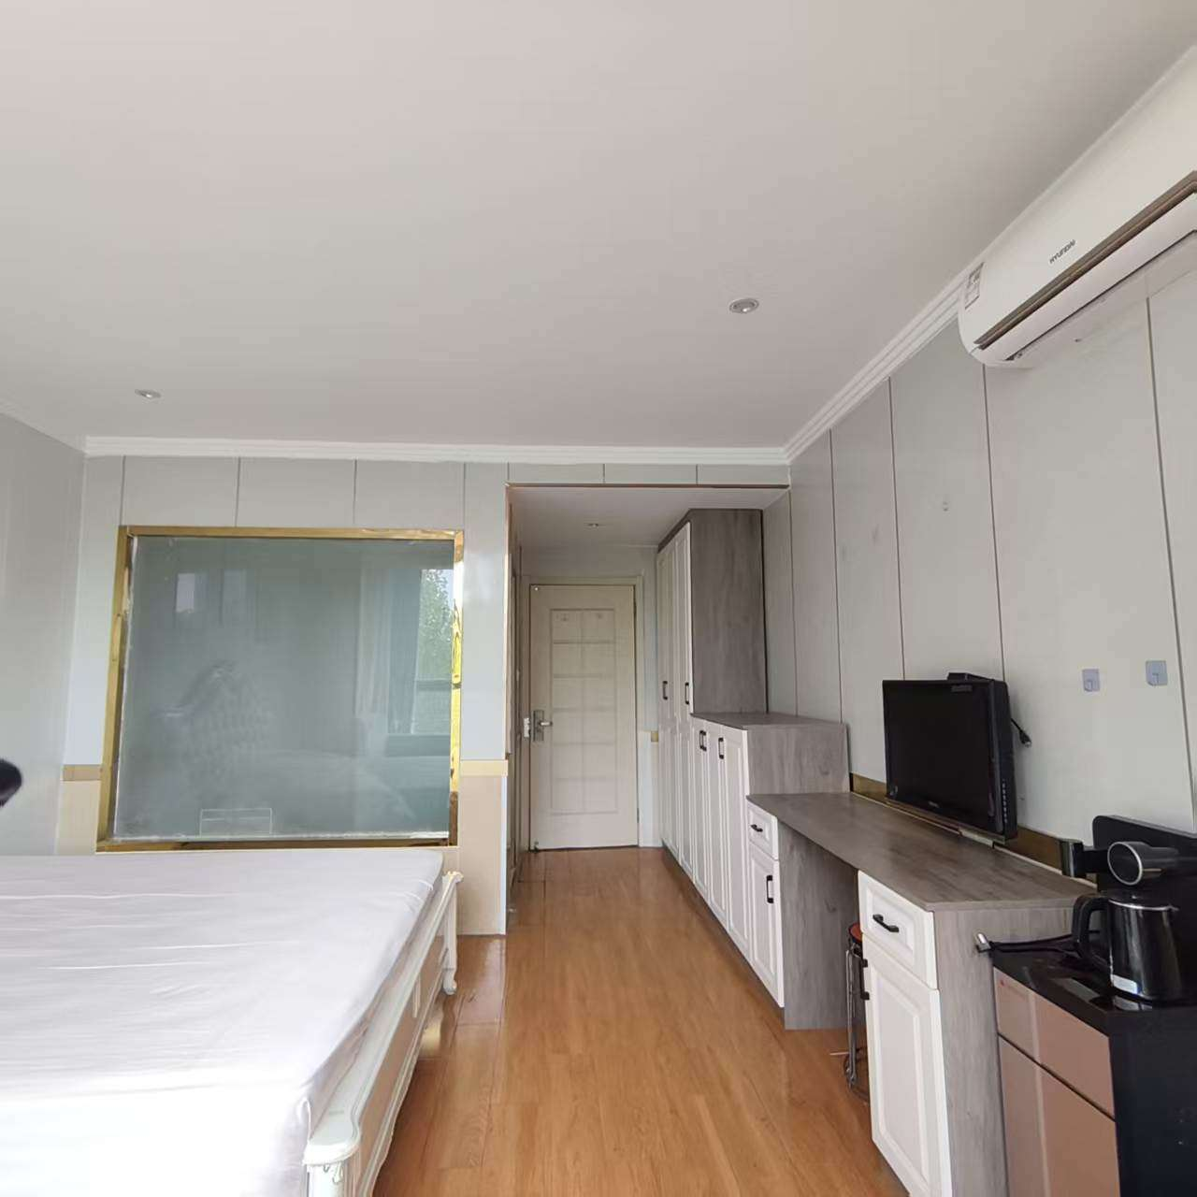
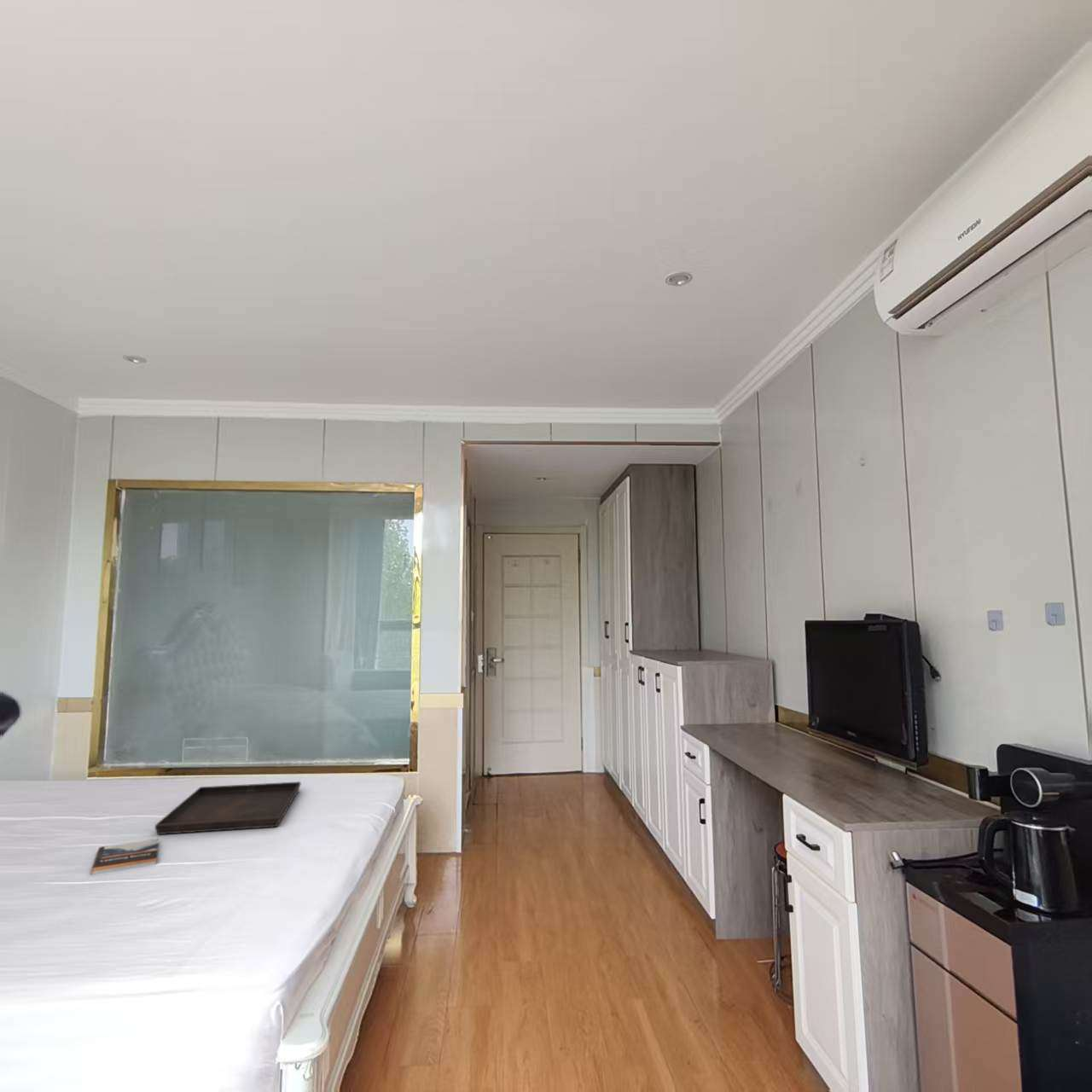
+ book (126, 856)
+ serving tray (235, 805)
